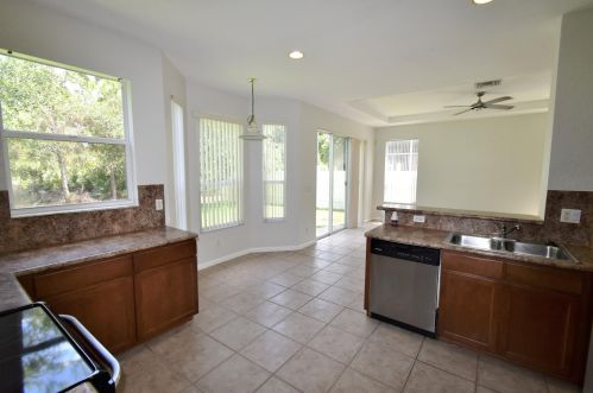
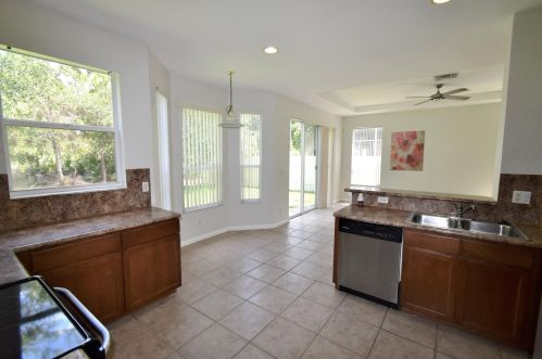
+ wall art (406, 151)
